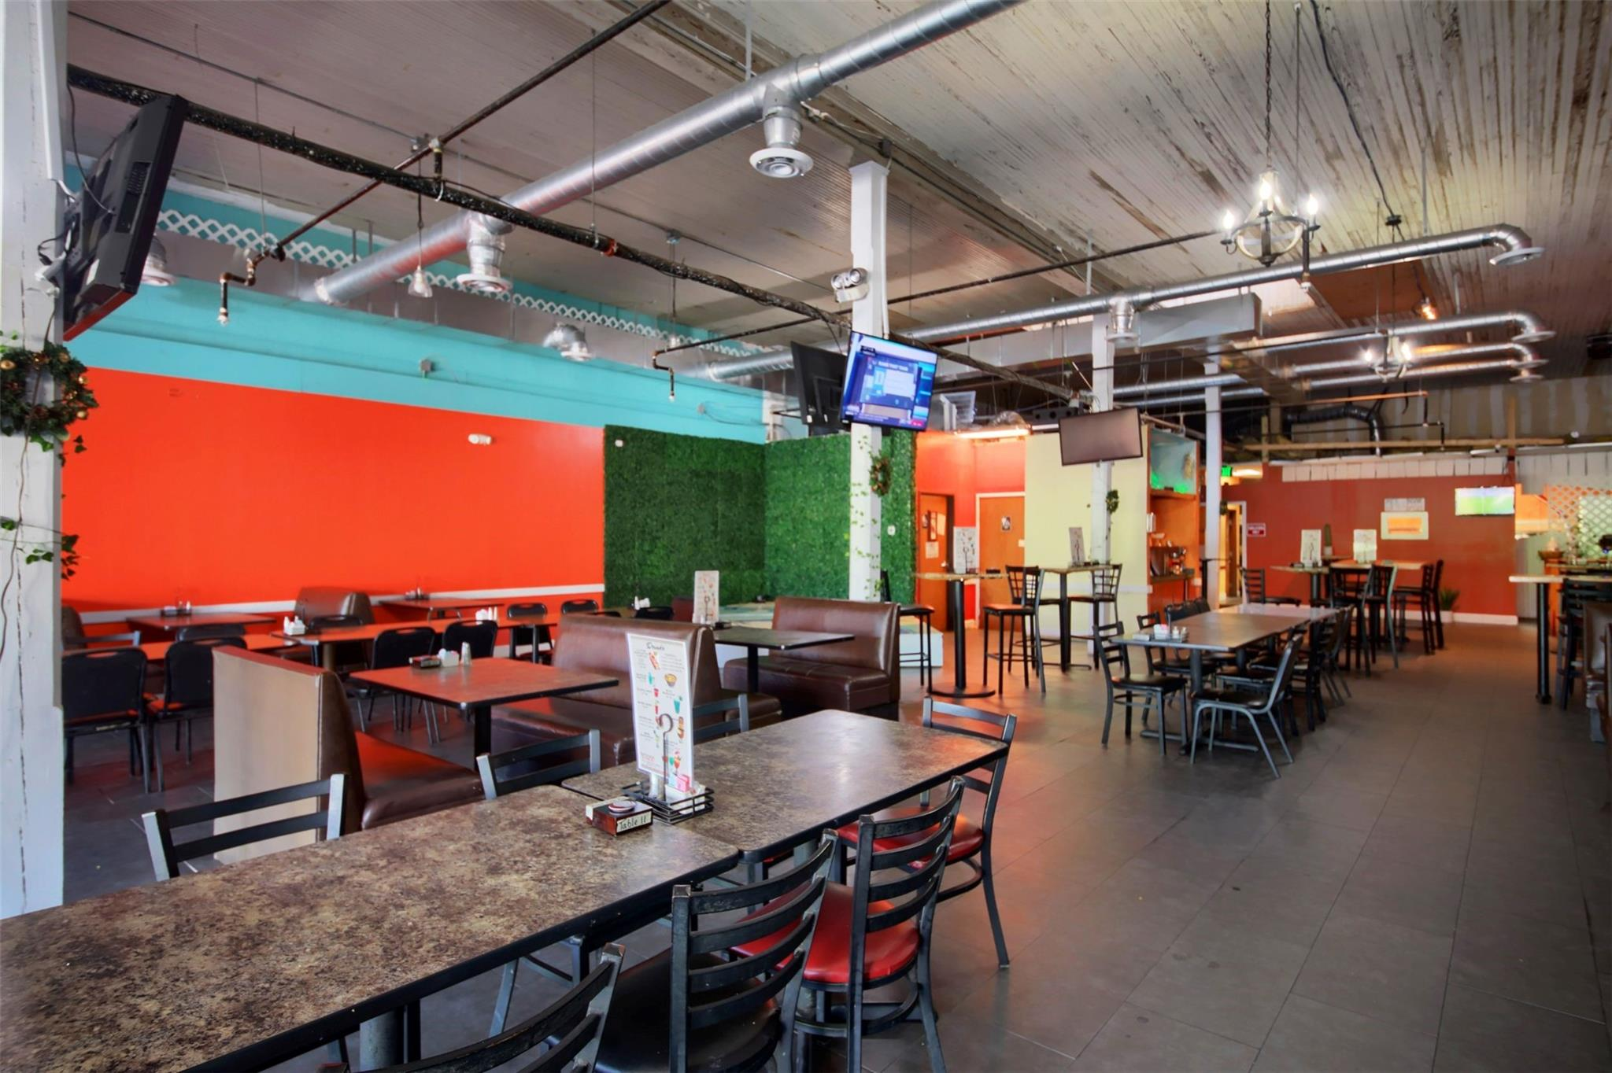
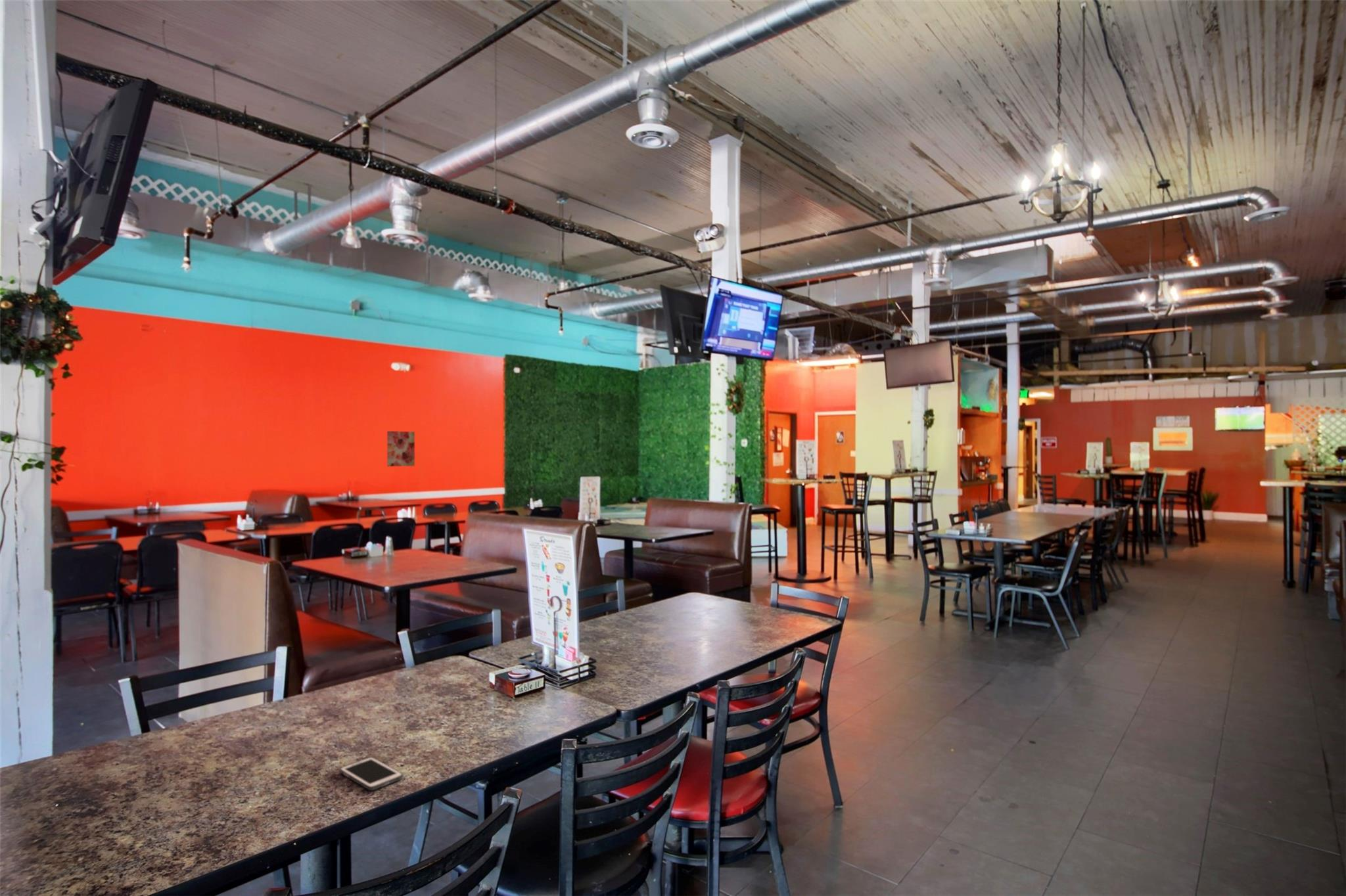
+ cell phone (371, 773)
+ wall art (401, 449)
